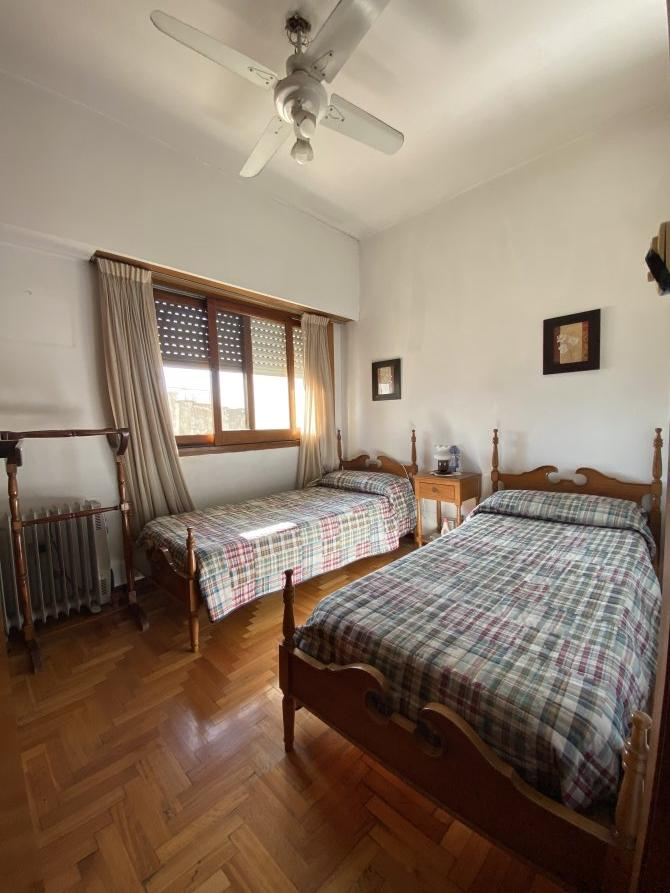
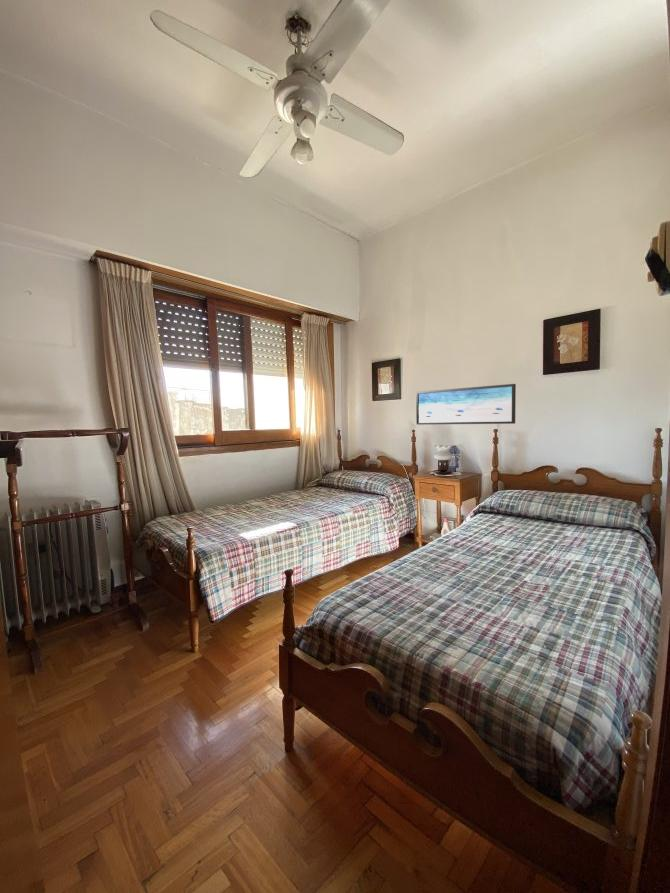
+ wall art (461, 406)
